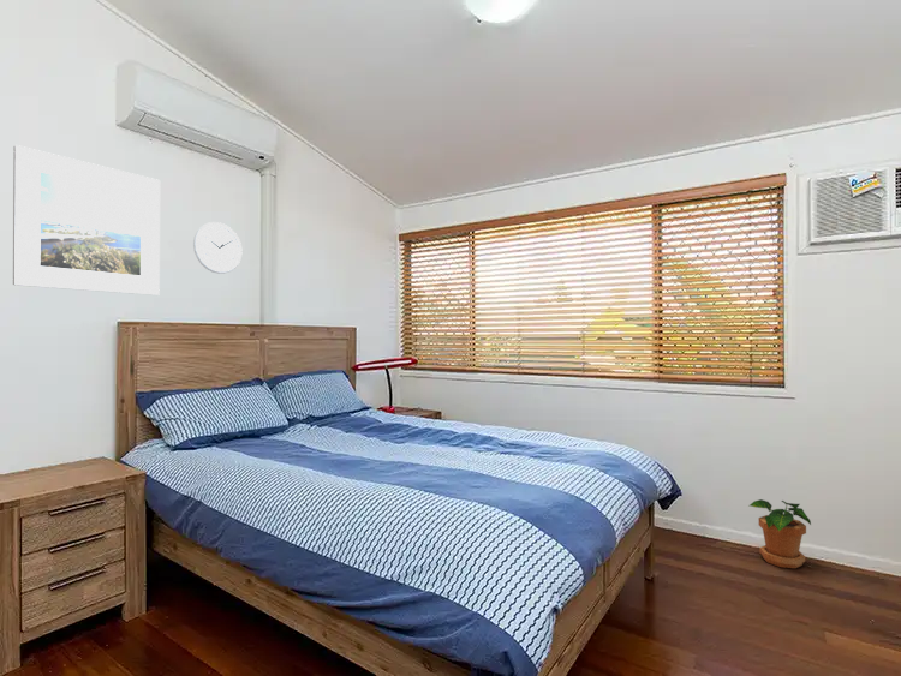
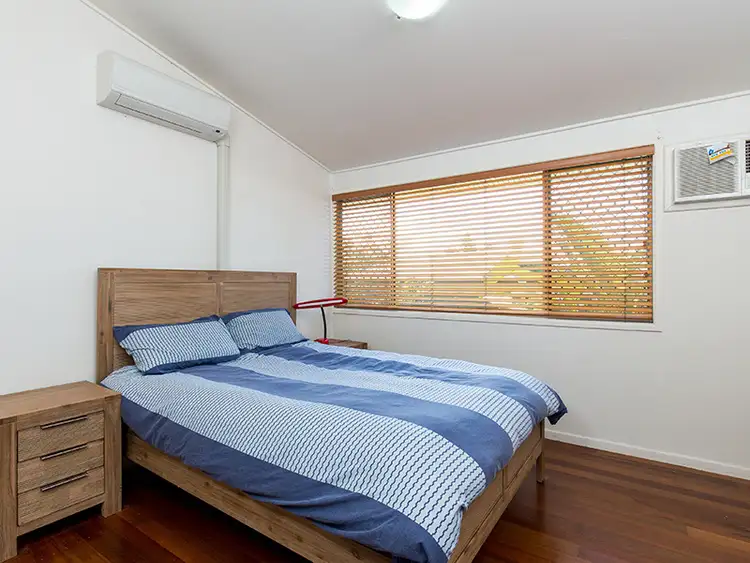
- wall clock (219, 247)
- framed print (93, 227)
- potted plant (777, 532)
